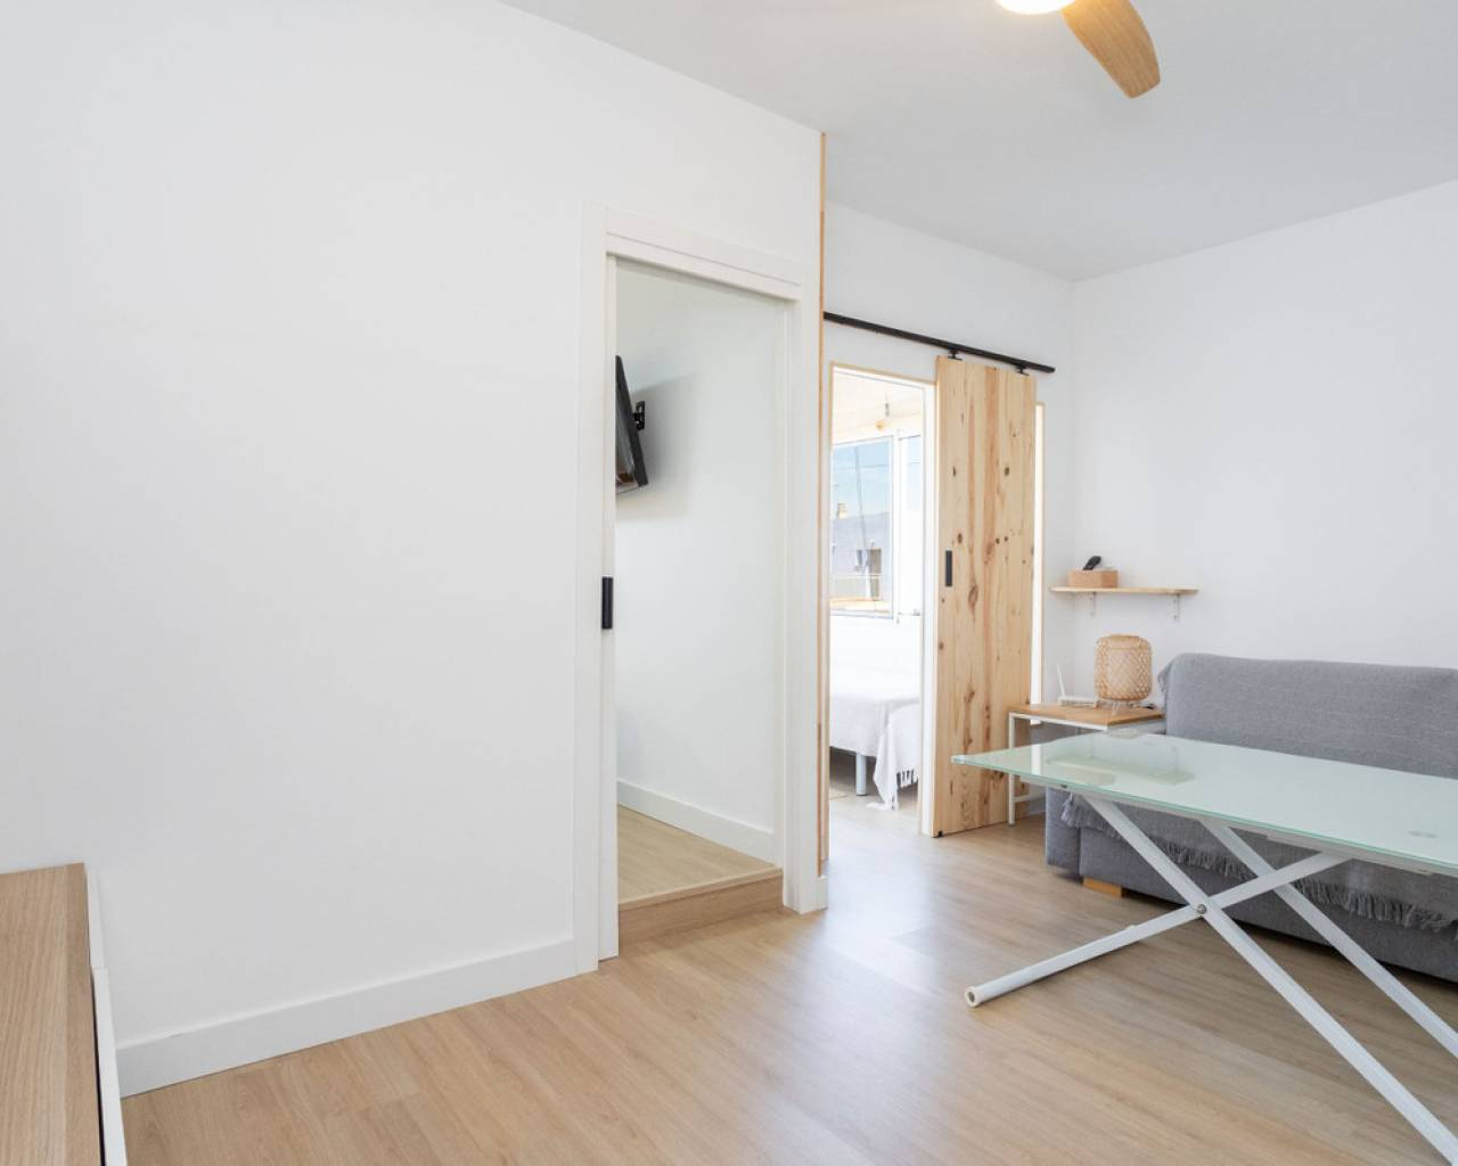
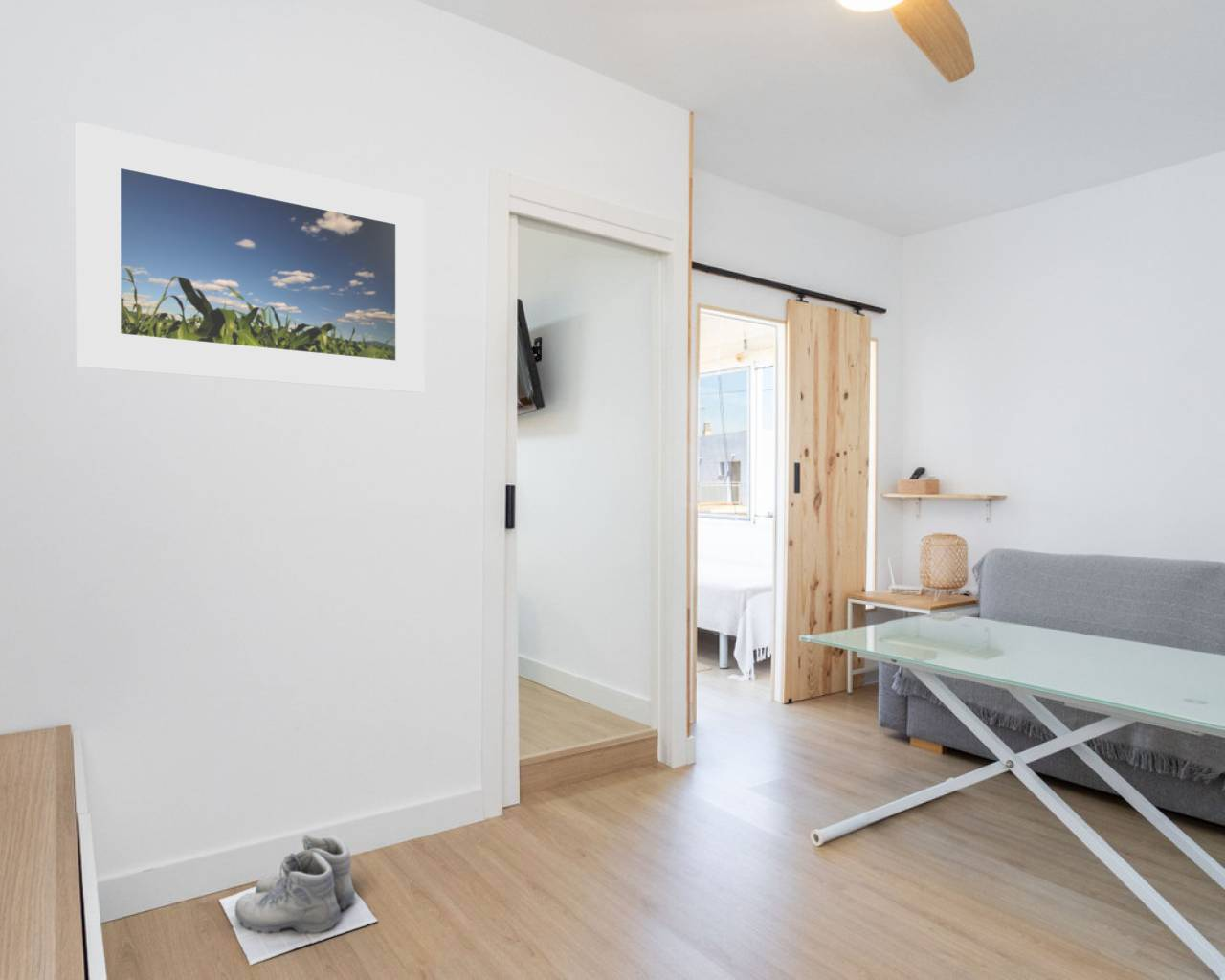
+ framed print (271, 274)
+ boots (297, 875)
